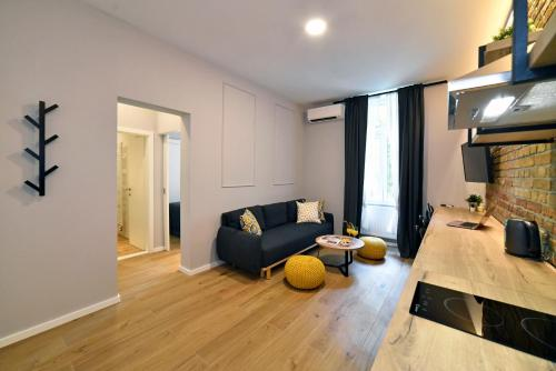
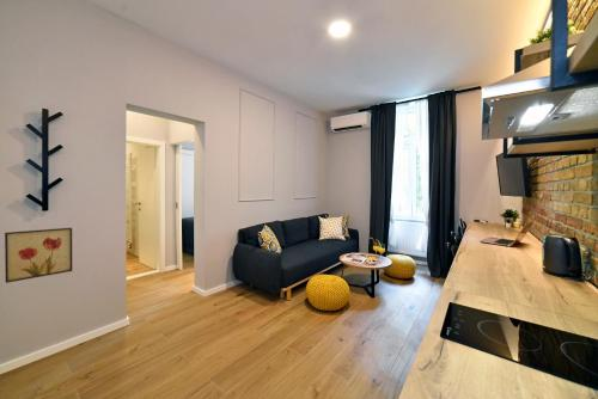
+ wall art (41, 252)
